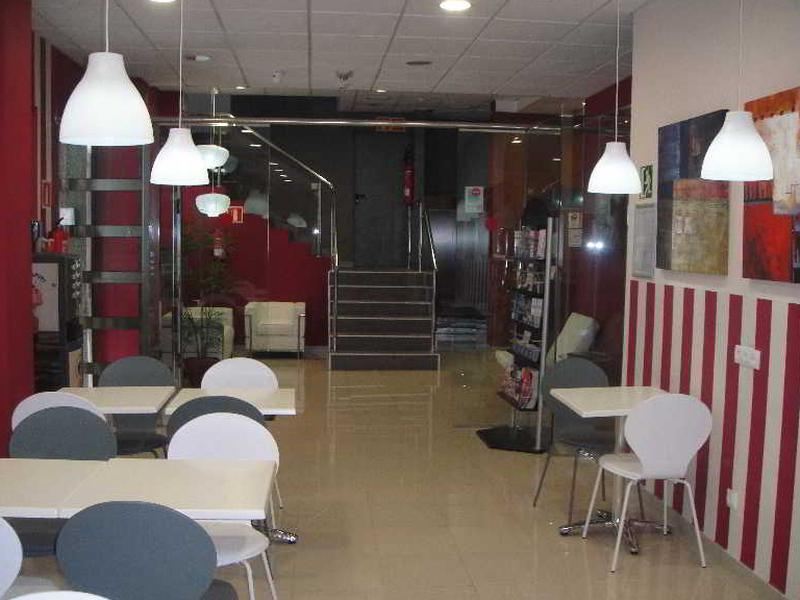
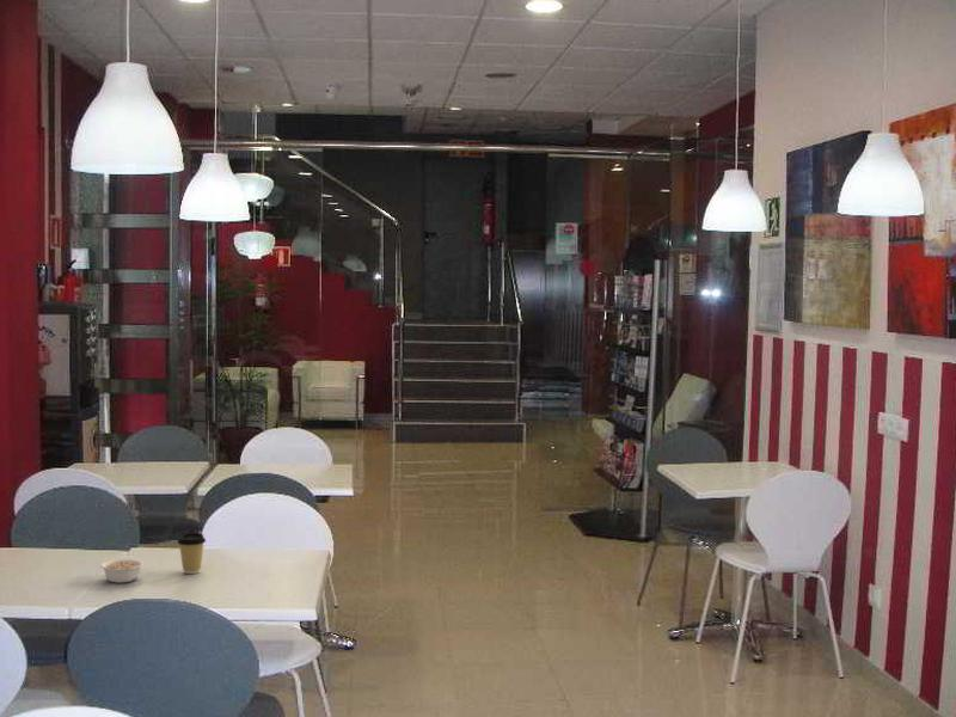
+ coffee cup (191, 553)
+ legume (123, 570)
